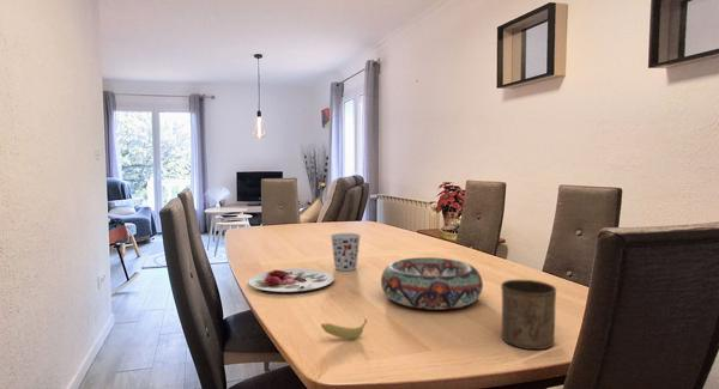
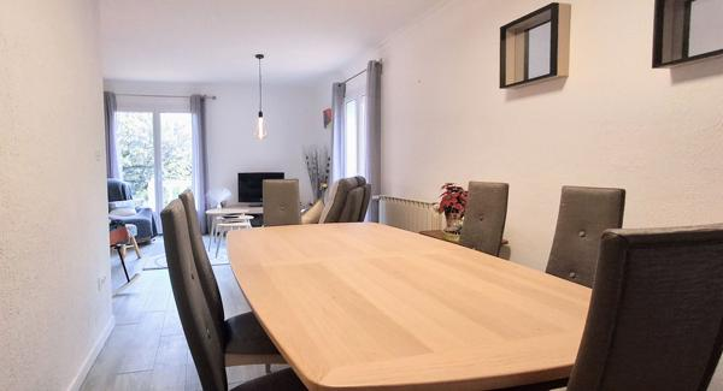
- plate (291, 278)
- decorative bowl (430, 281)
- cup (345, 251)
- banana (344, 329)
- cup (527, 314)
